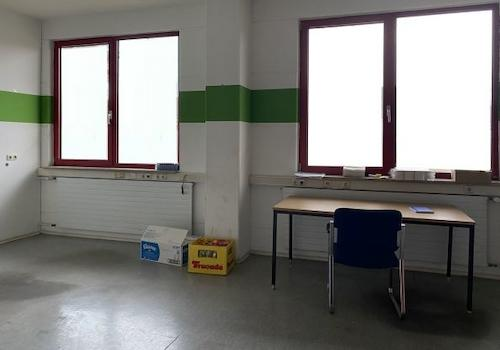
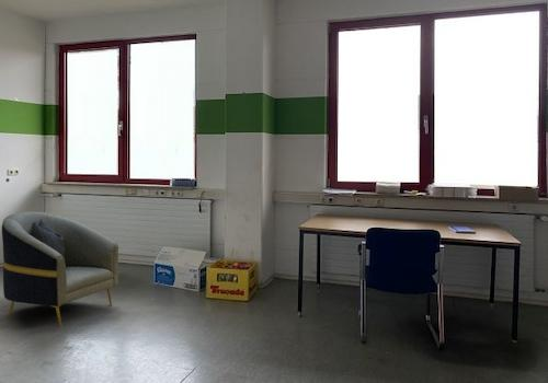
+ armchair (55, 263)
